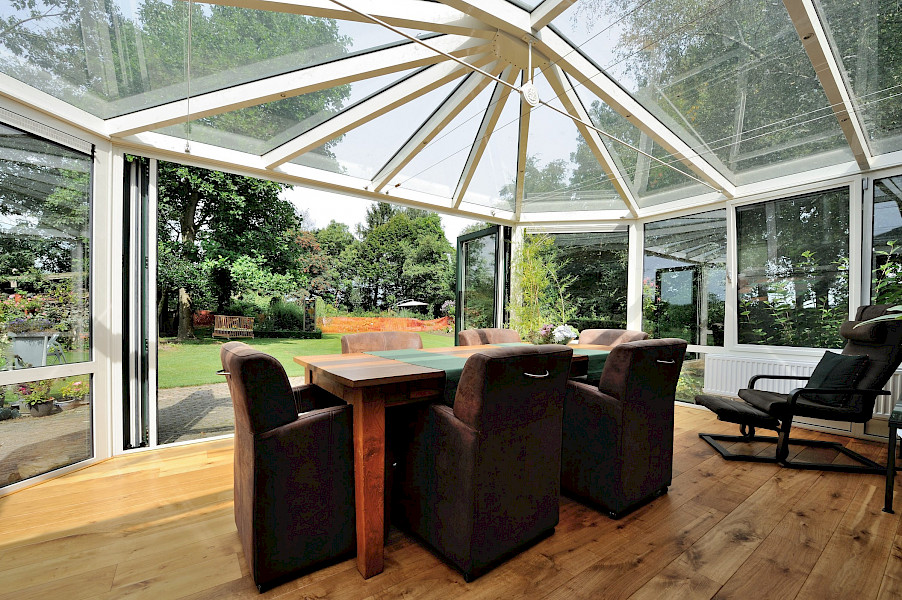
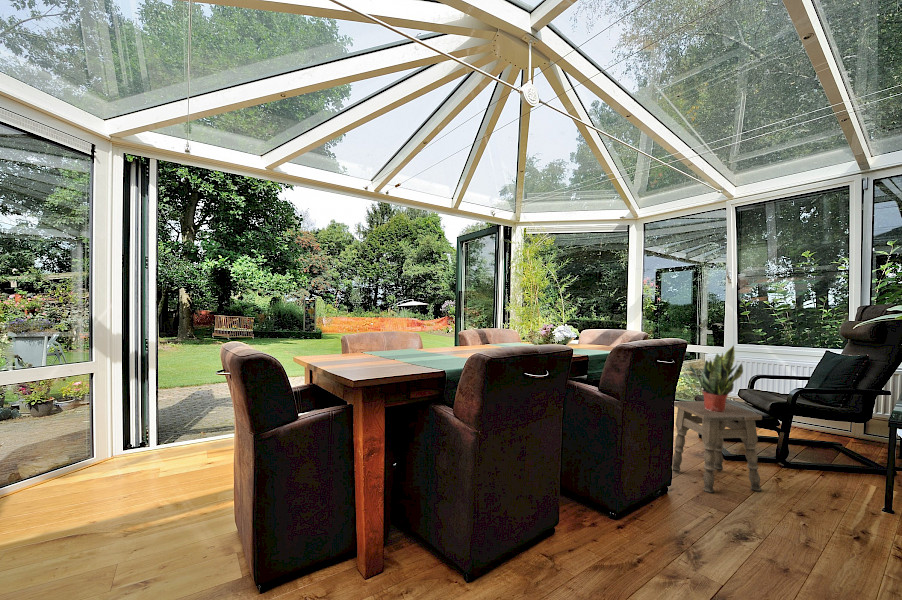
+ potted plant (713, 375)
+ side table (713, 444)
